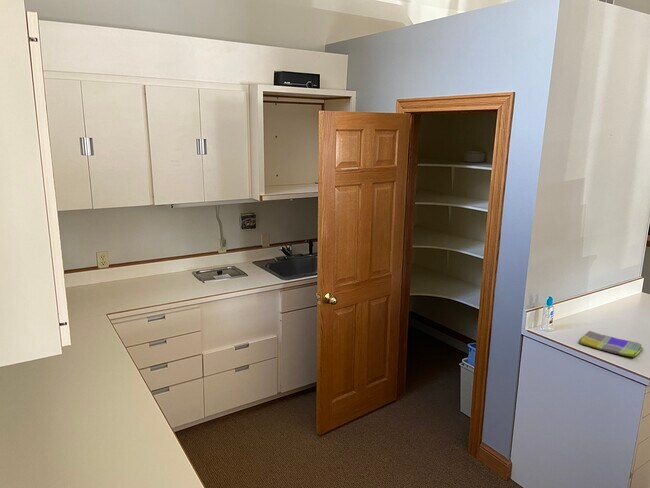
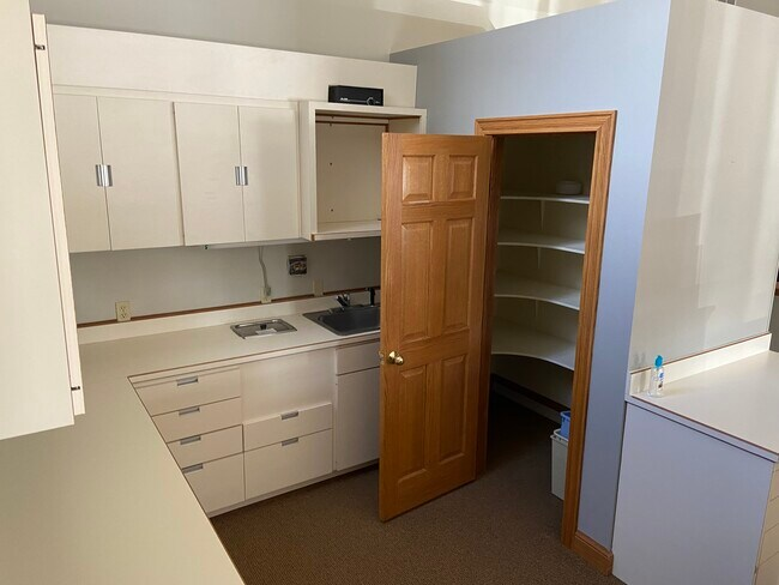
- dish towel (609, 343)
